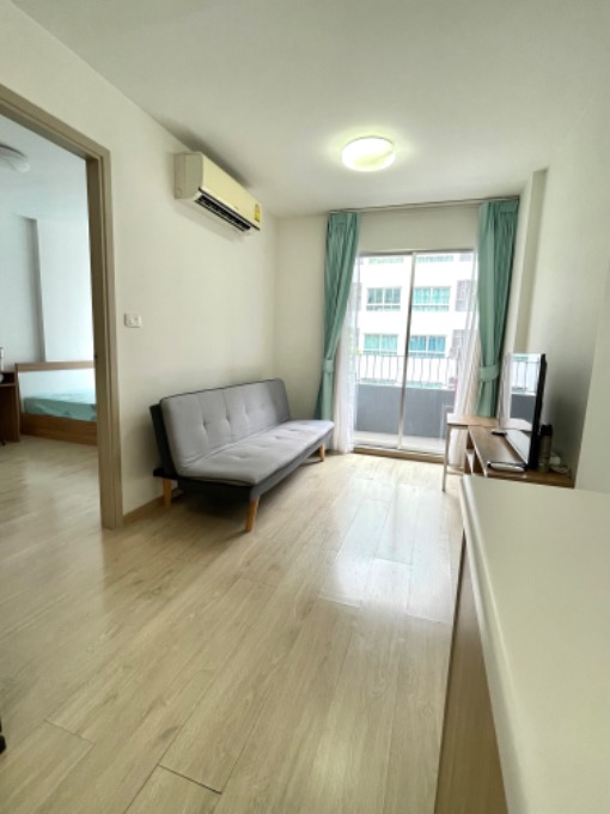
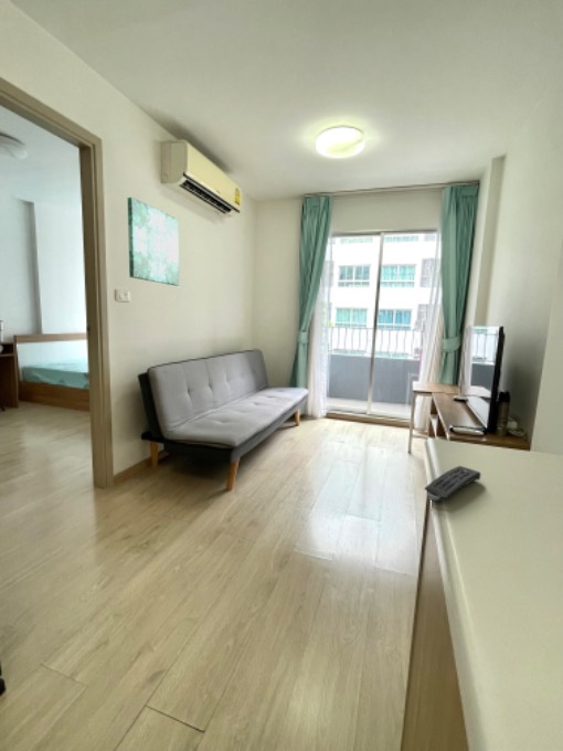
+ remote control (453, 482)
+ wall art (156, 246)
